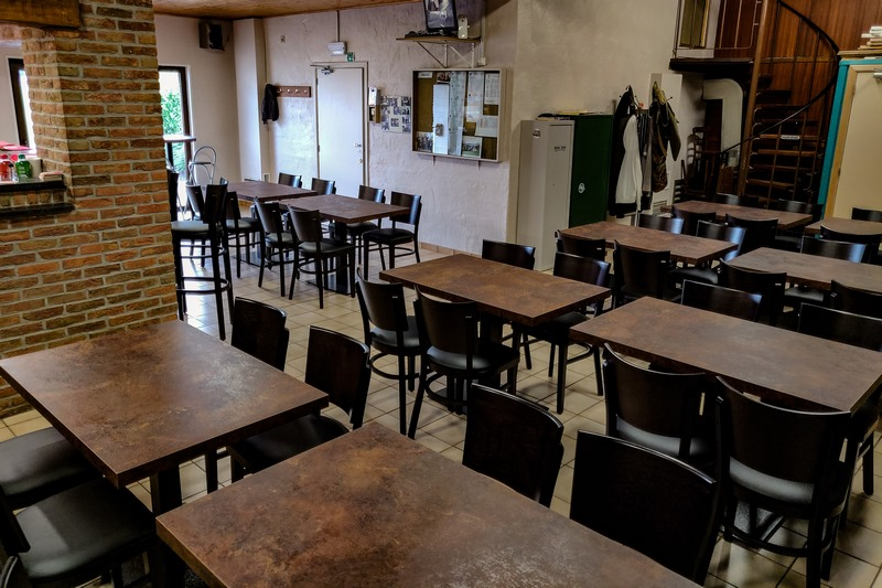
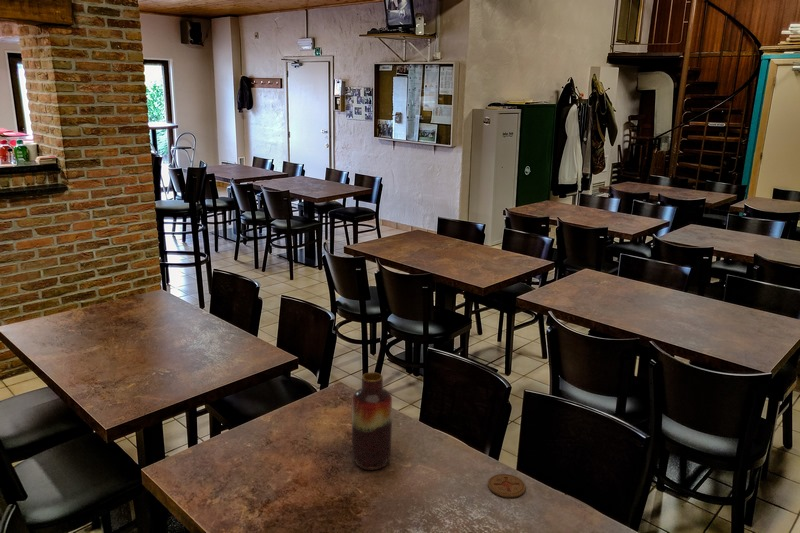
+ coaster (506, 485)
+ vase (371, 419)
